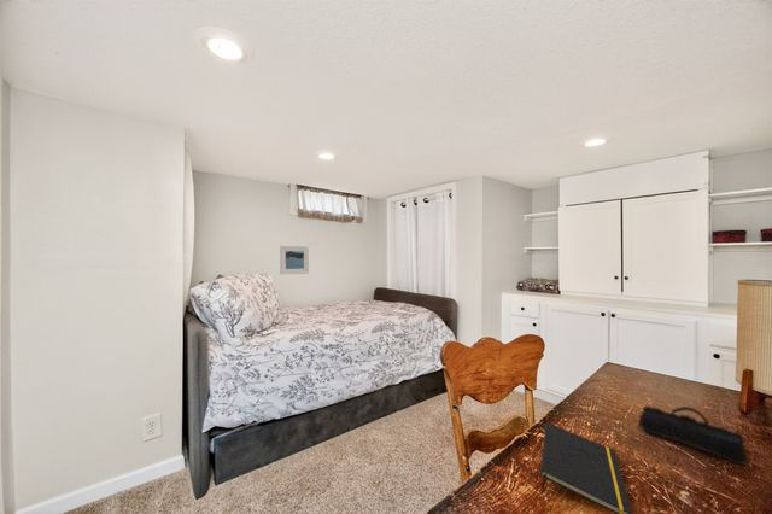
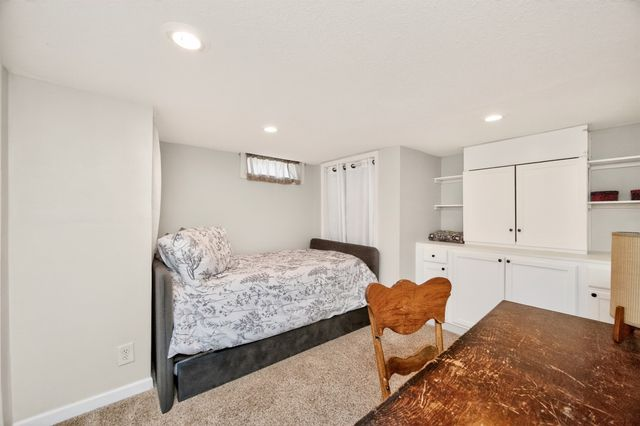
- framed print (294, 259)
- pencil case (688, 425)
- notepad (580, 462)
